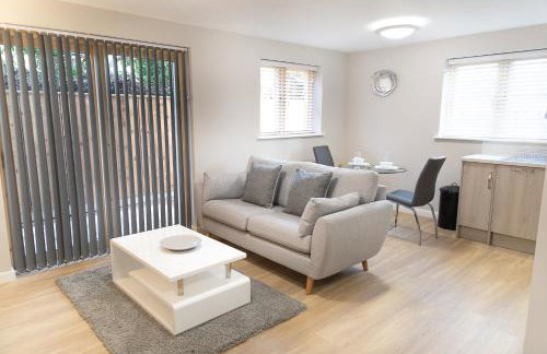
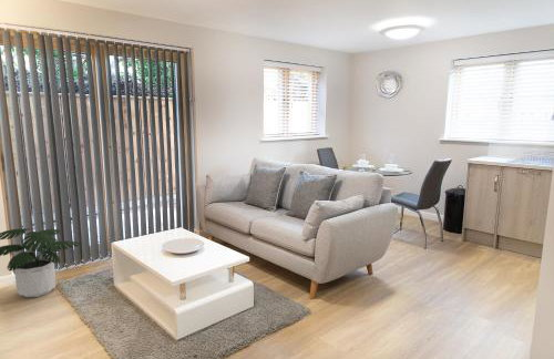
+ potted plant (37, 260)
